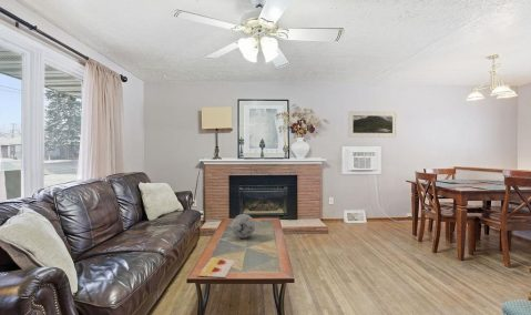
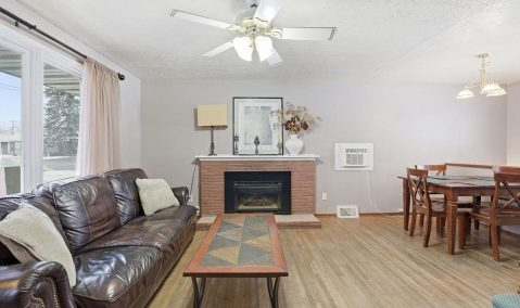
- decorative orb (243, 225)
- painting (221, 262)
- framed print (372, 124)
